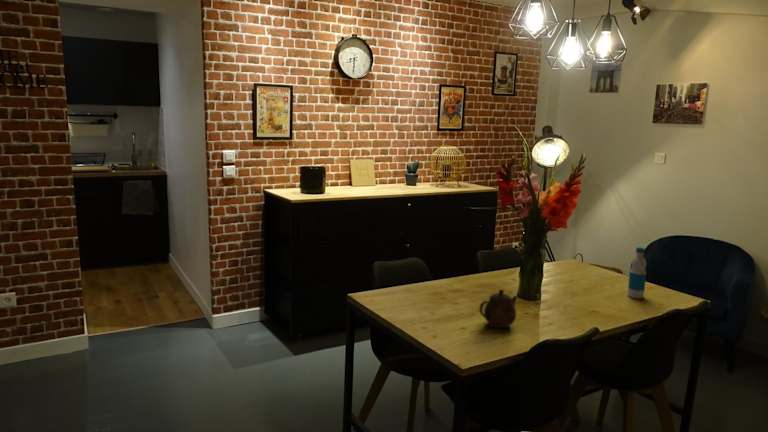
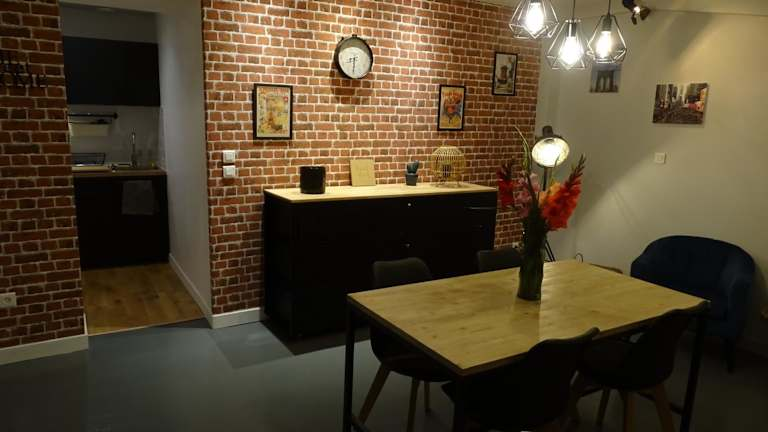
- teapot (498, 307)
- bottle (637, 272)
